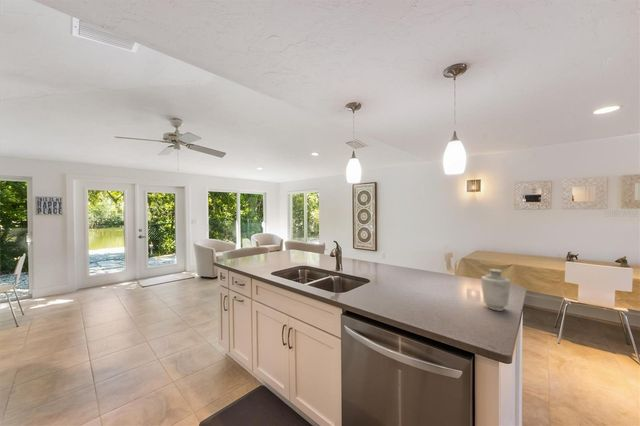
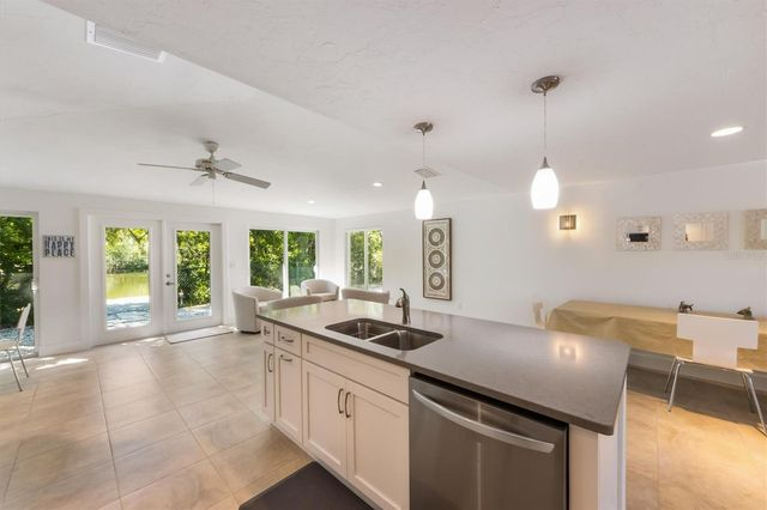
- vase (495, 288)
